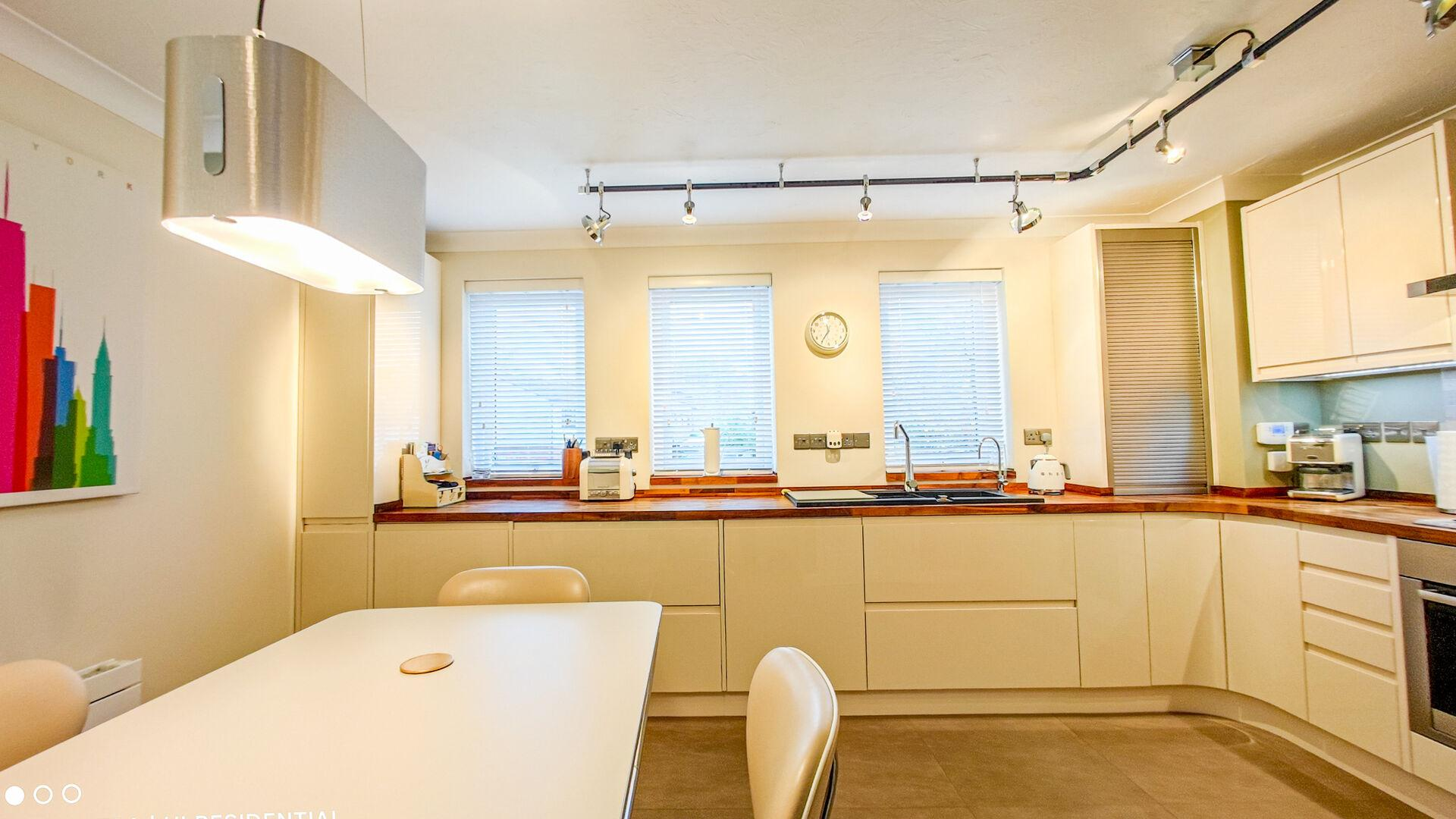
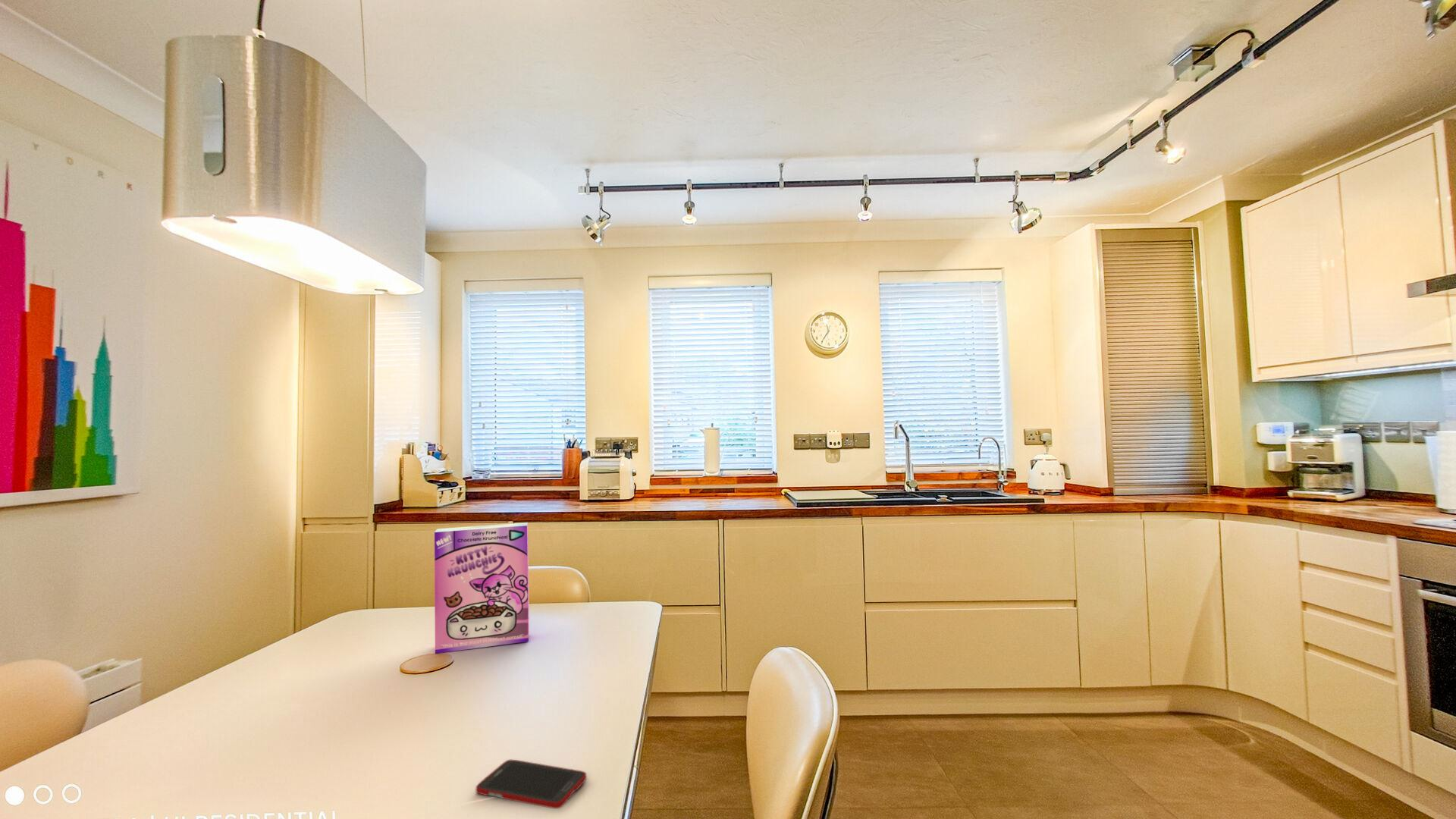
+ cereal box (483, 584)
+ cell phone (532, 783)
